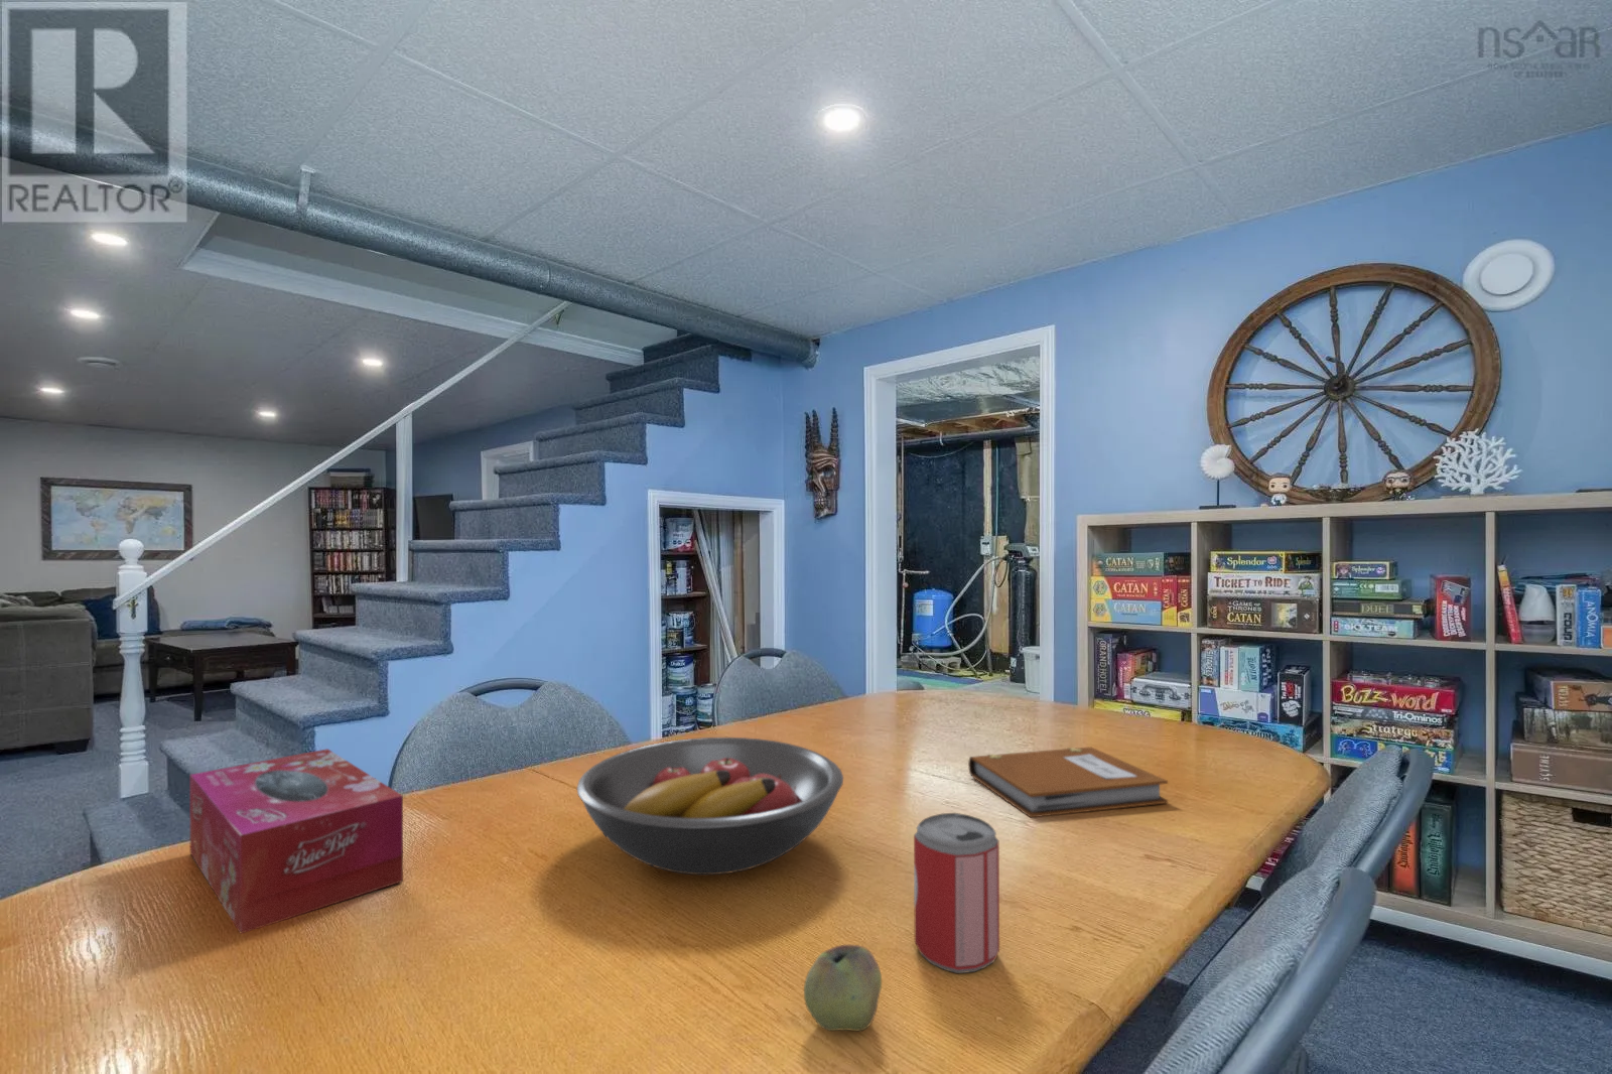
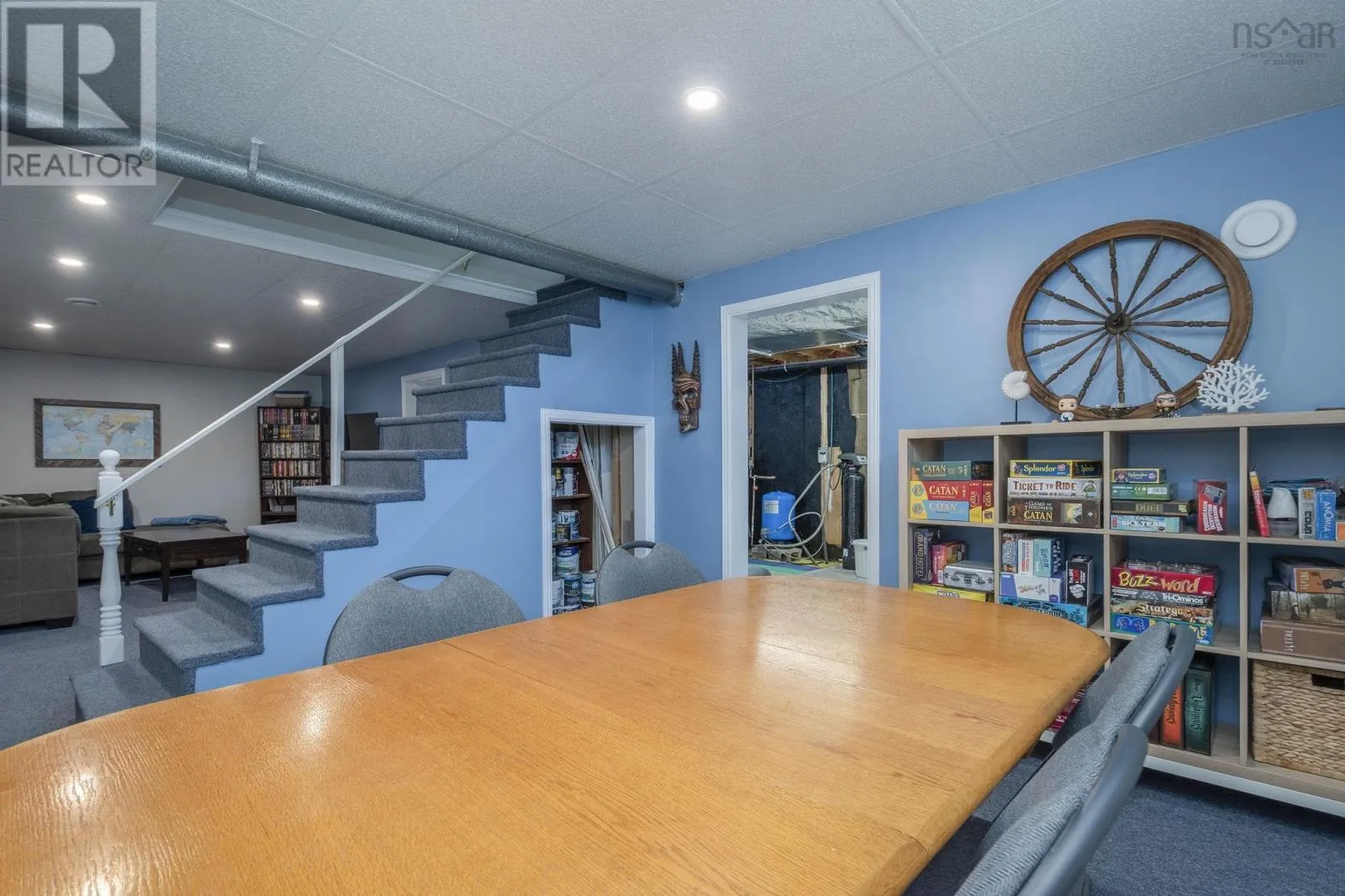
- tissue box (291, 825)
- beer can (956, 888)
- apple (851, 985)
- notebook (1065, 777)
- fruit bowl (712, 800)
